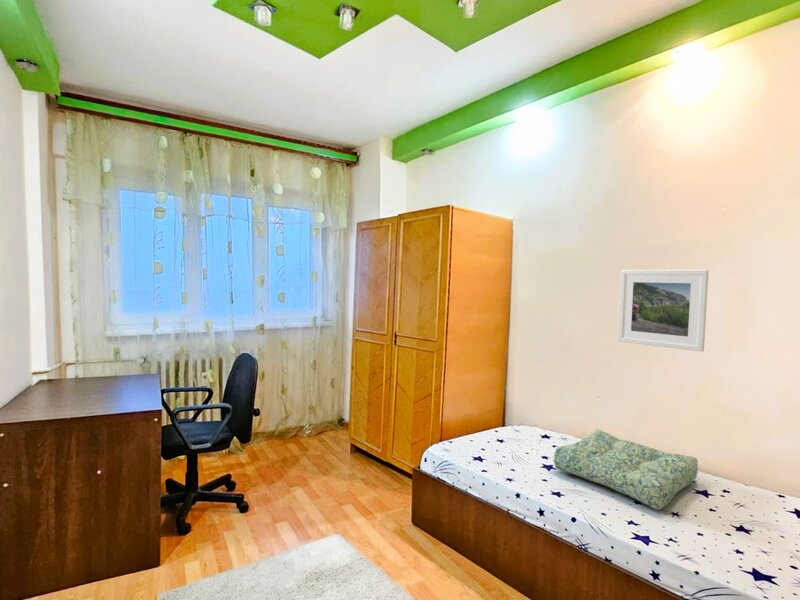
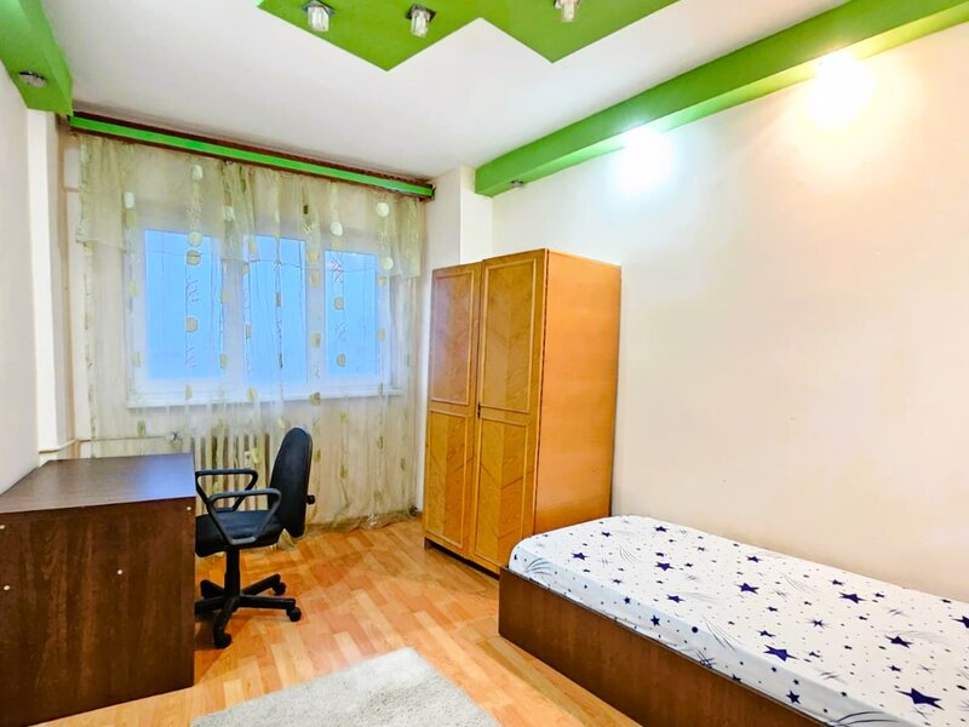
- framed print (659, 308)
- seat cushion (624, 464)
